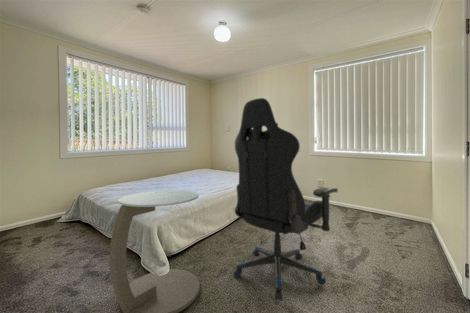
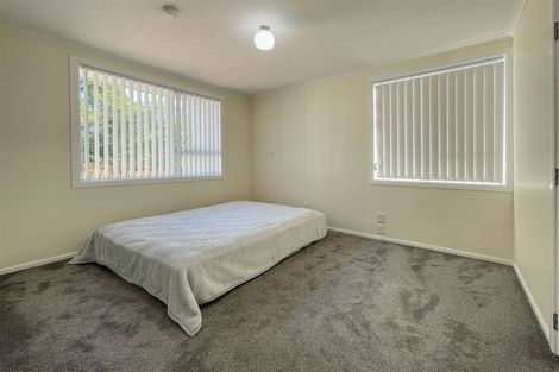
- side table (169, 269)
- chair (279, 188)
